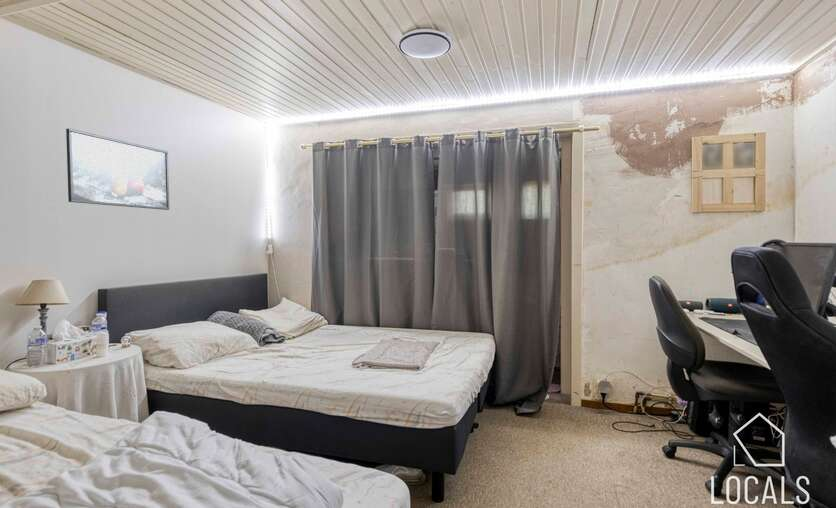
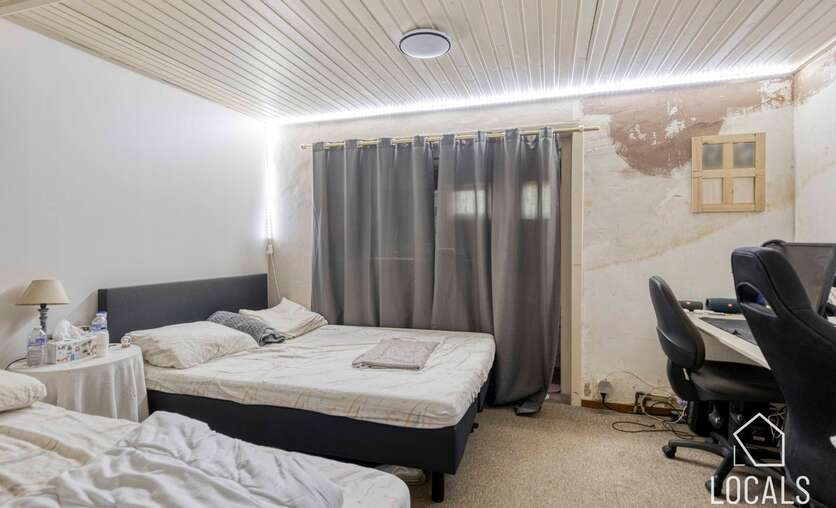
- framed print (123, 173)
